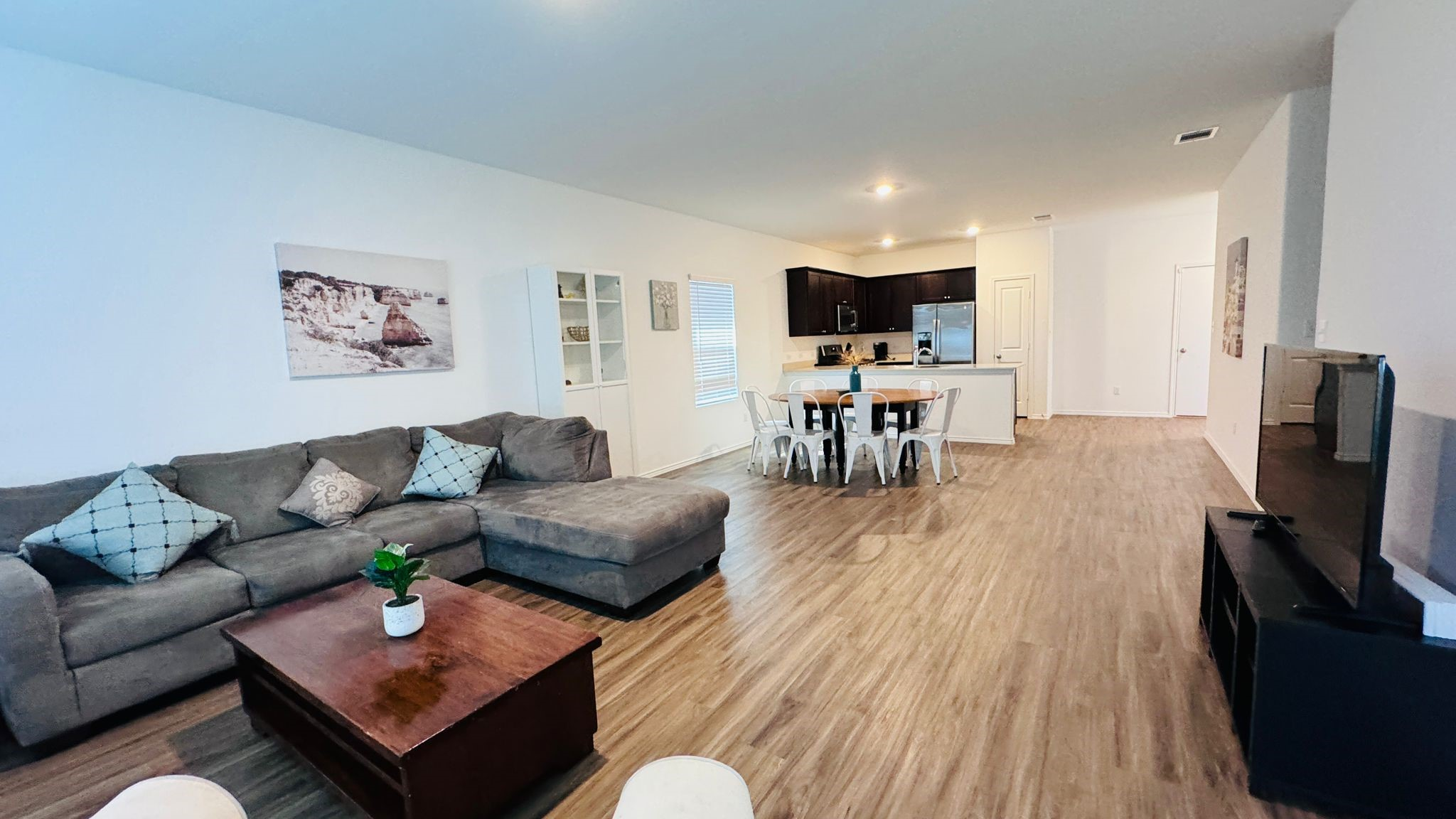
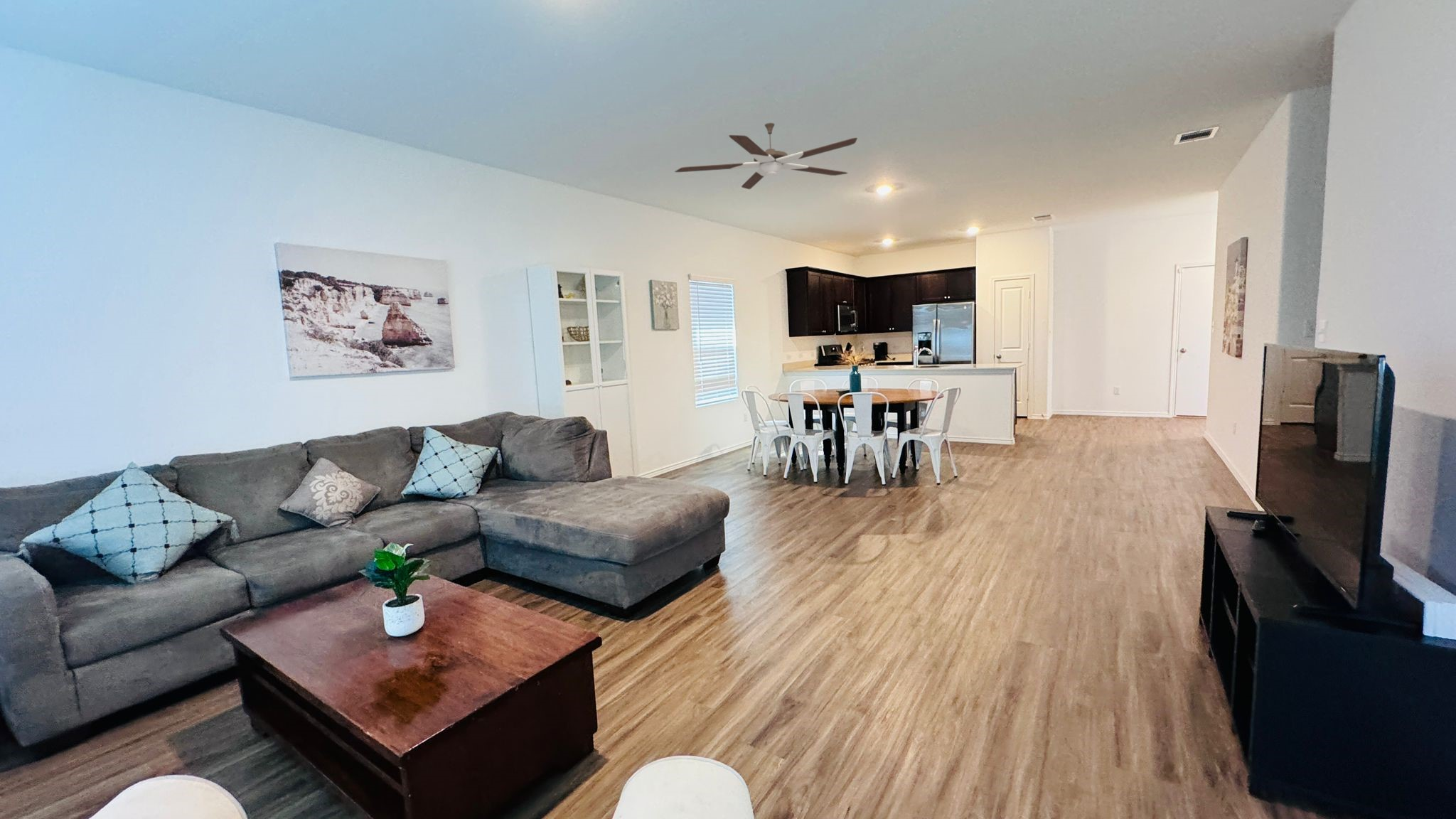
+ ceiling fan (762, 151)
